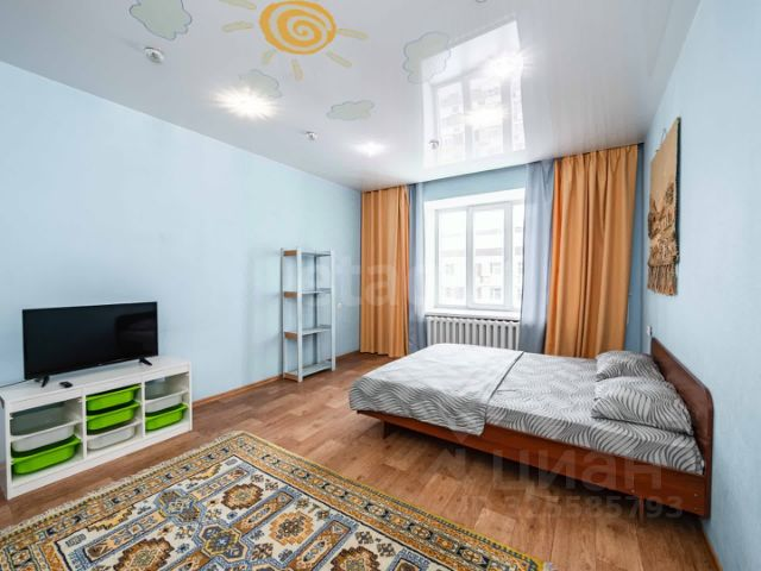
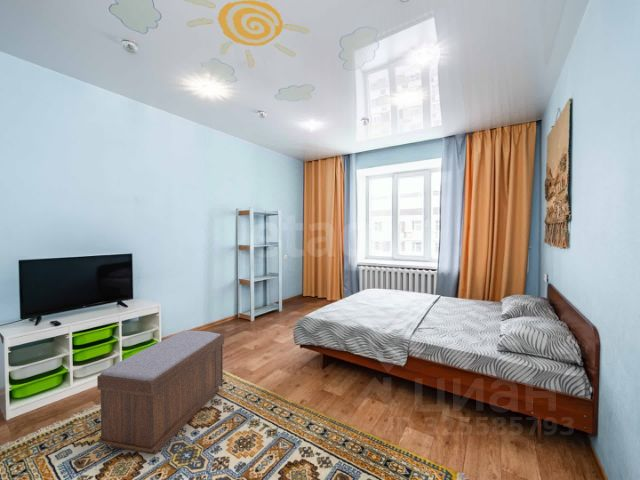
+ bench (171, 380)
